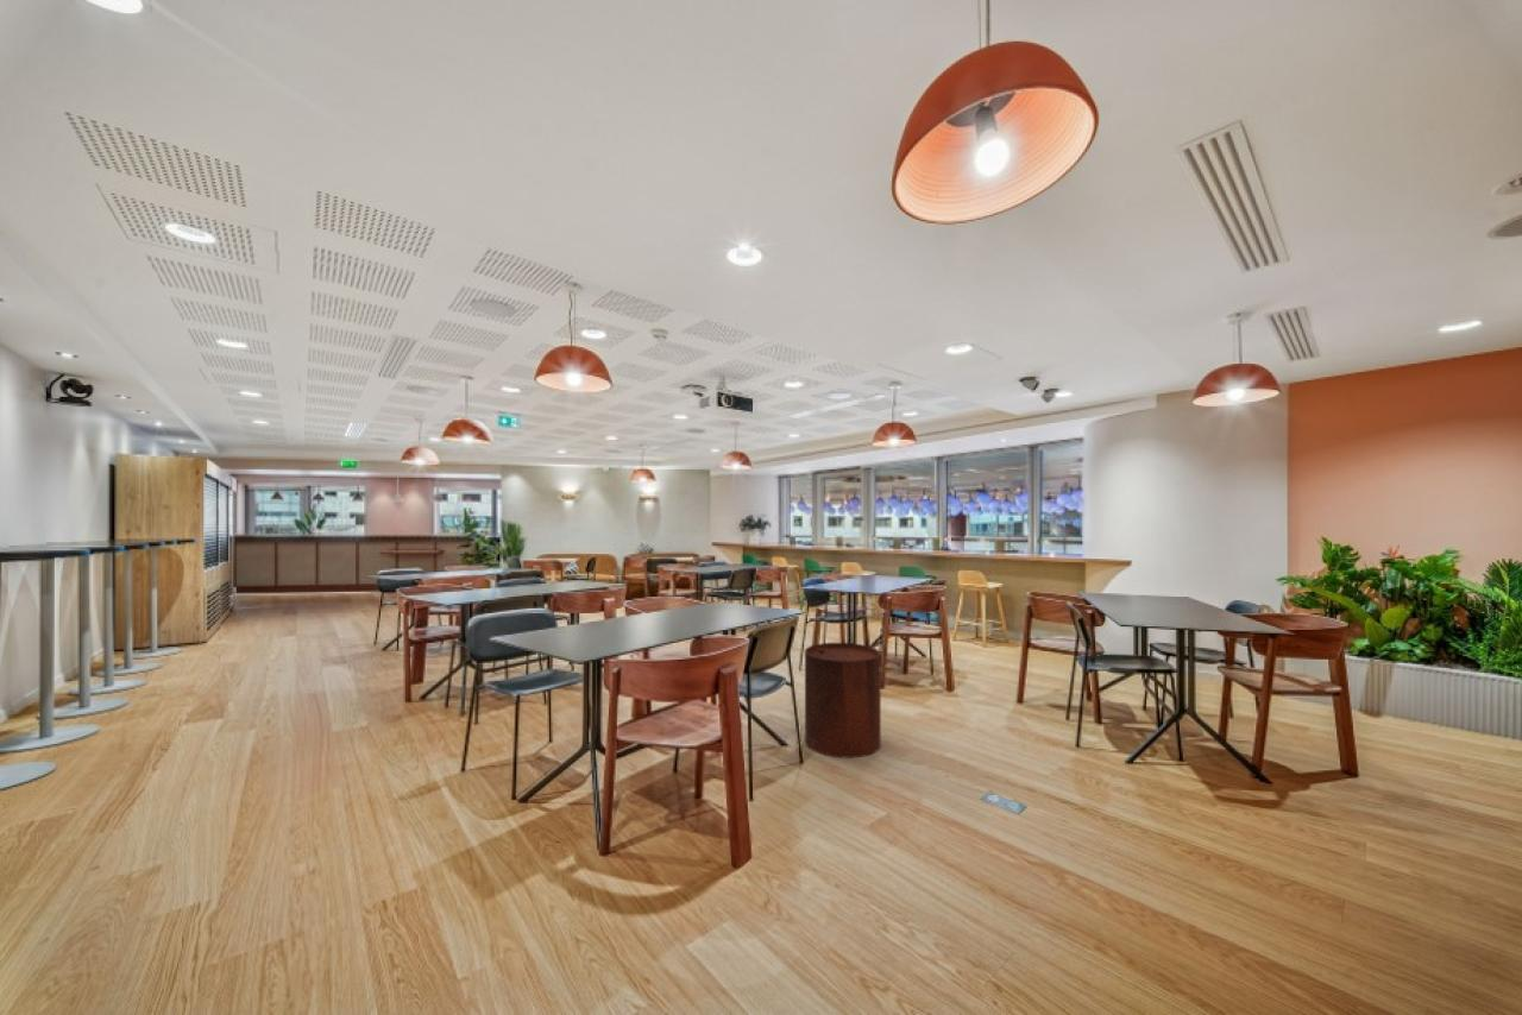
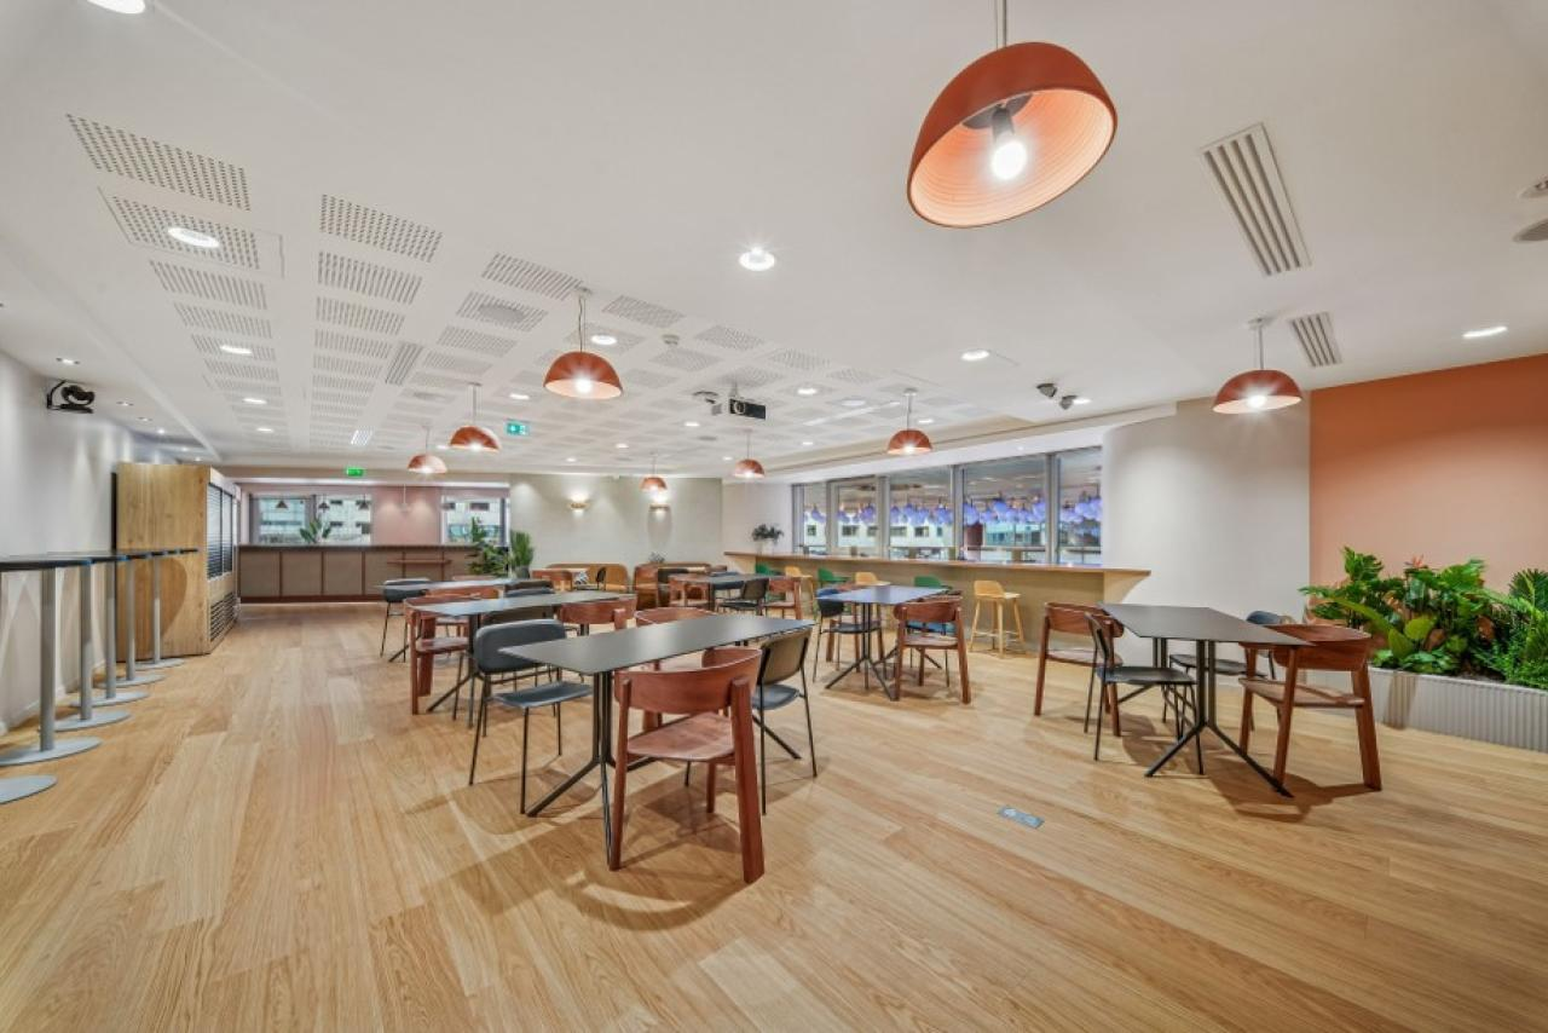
- trash can (842, 696)
